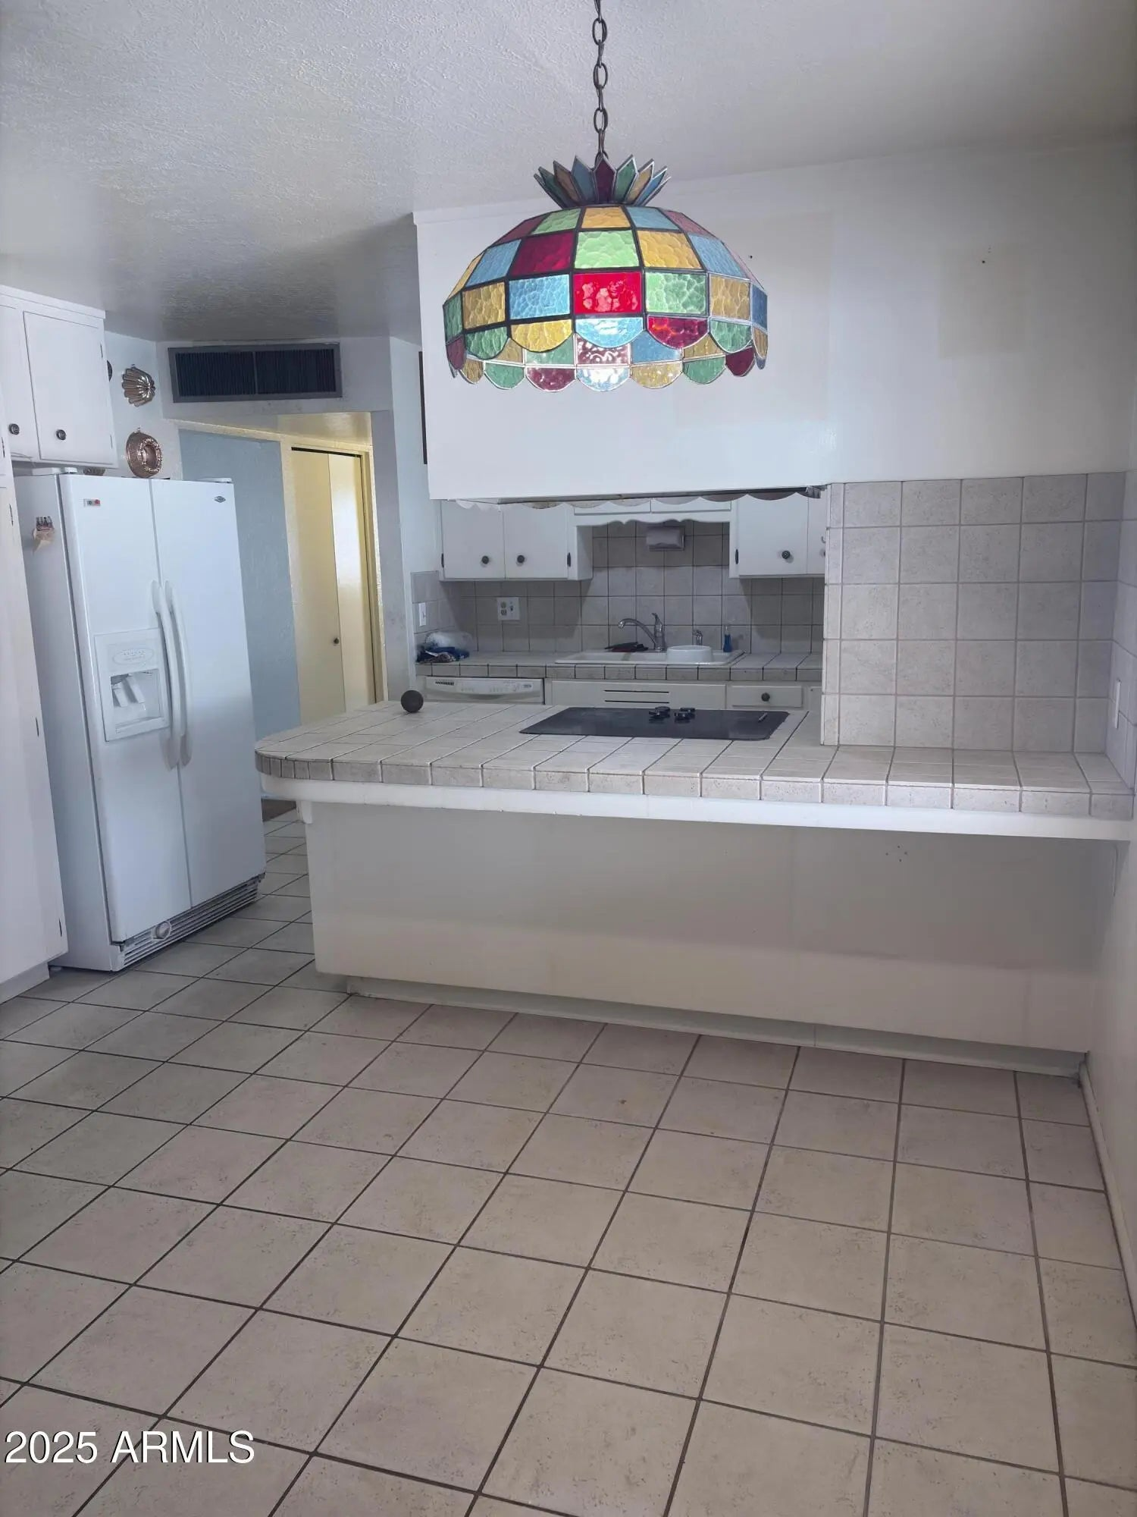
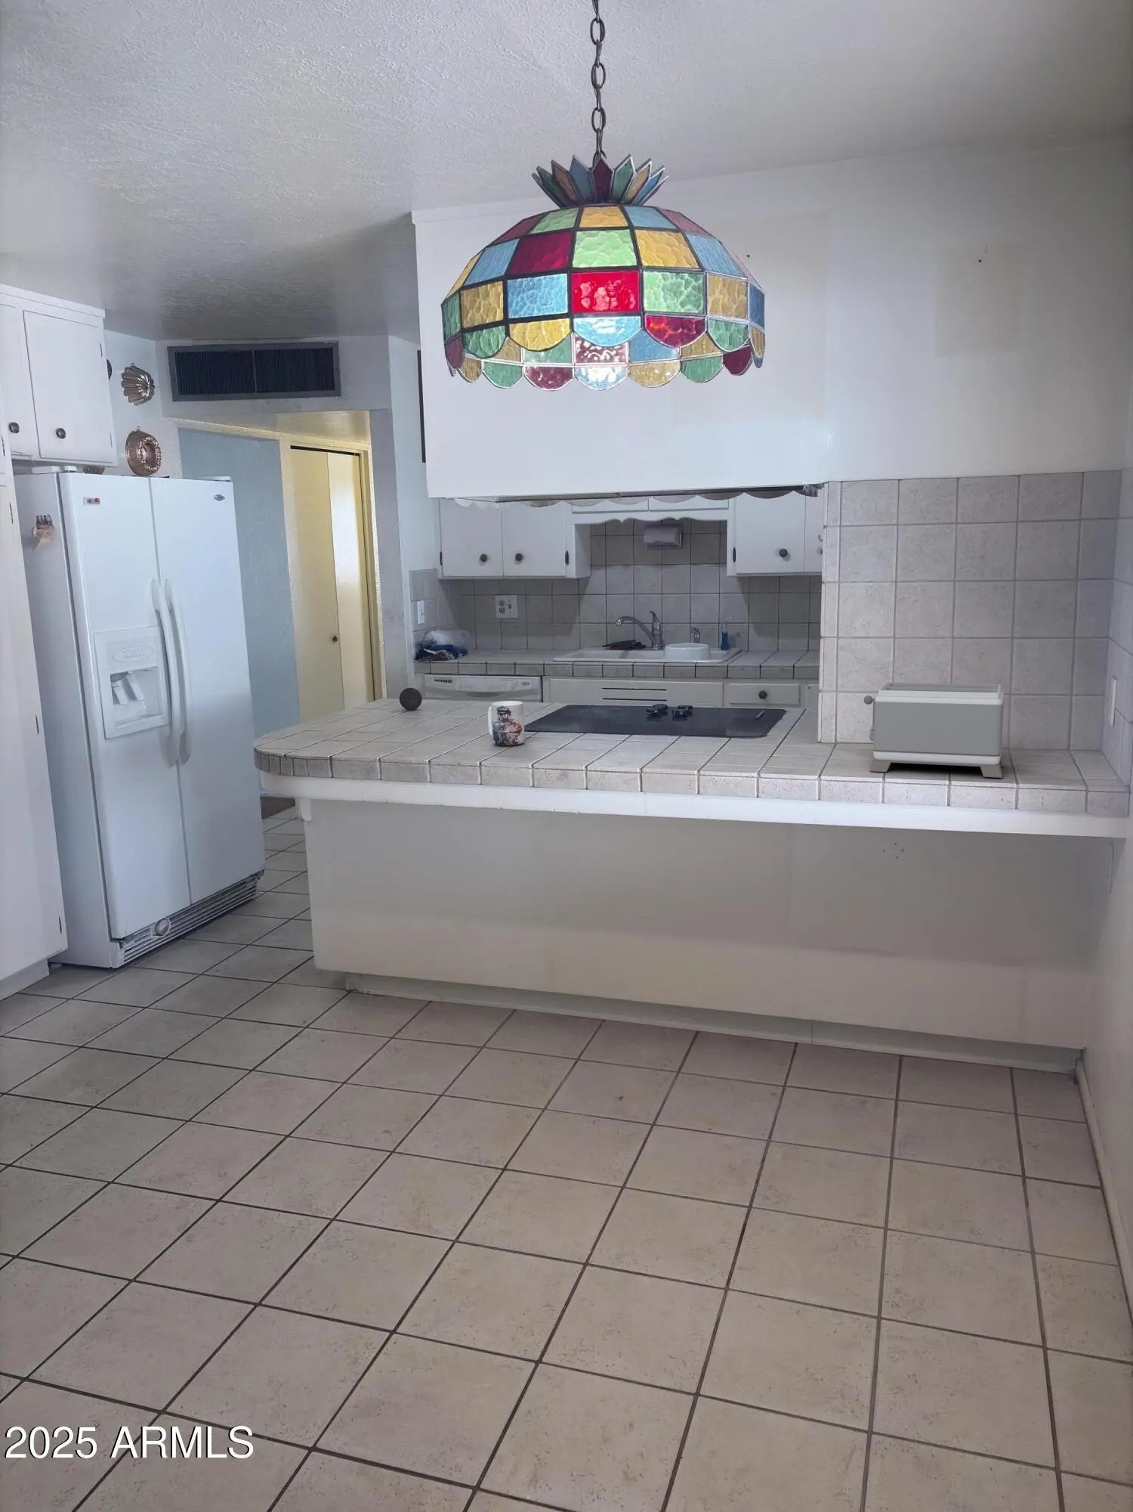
+ toaster (932, 727)
+ mug (503, 723)
